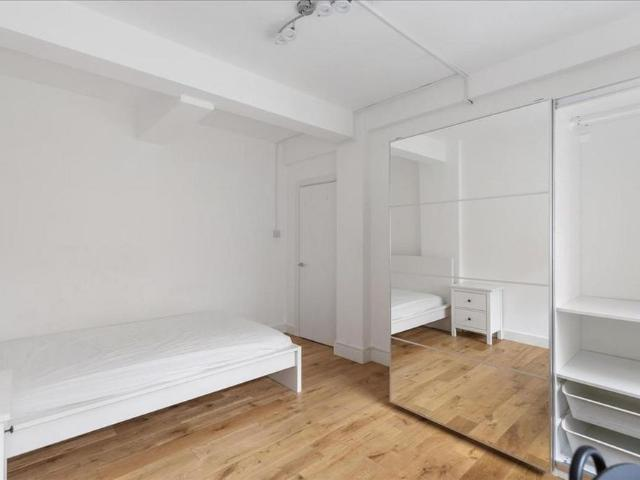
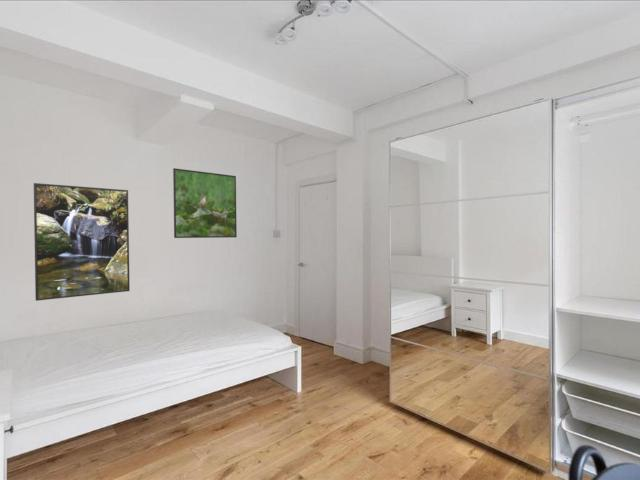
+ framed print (85, 241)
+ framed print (206, 205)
